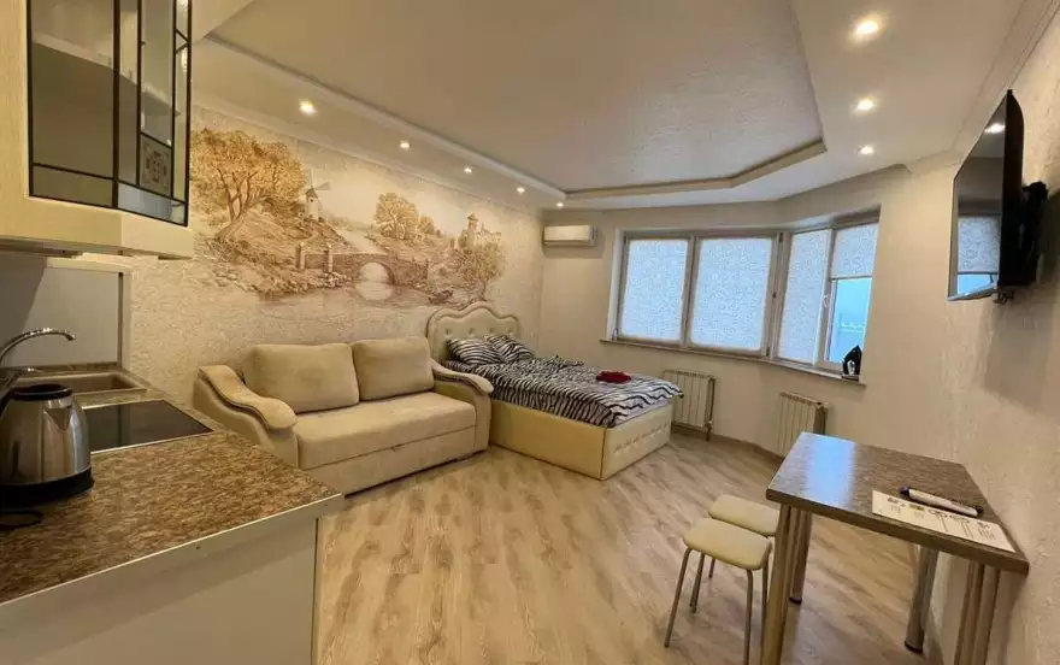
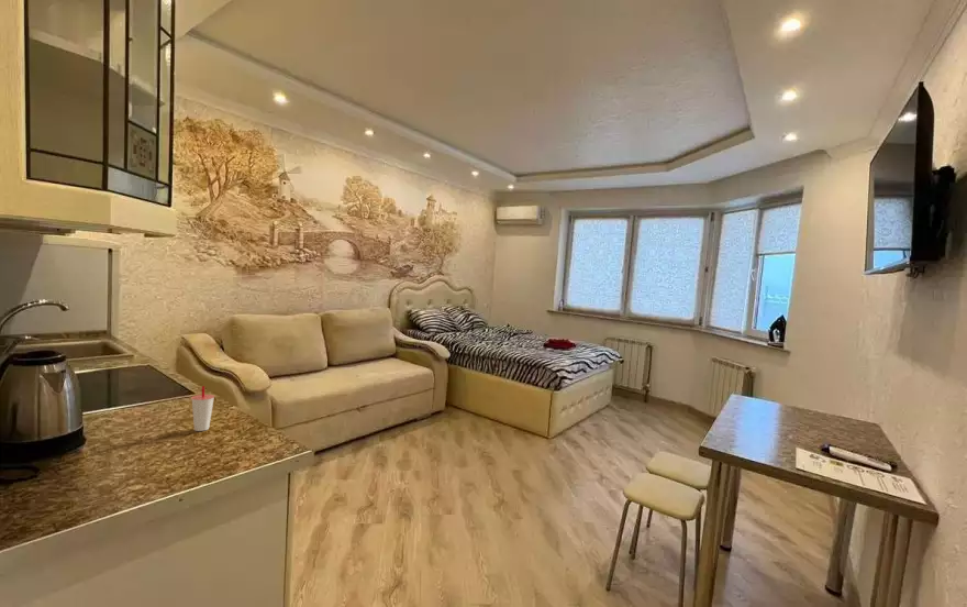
+ cup (202, 407)
